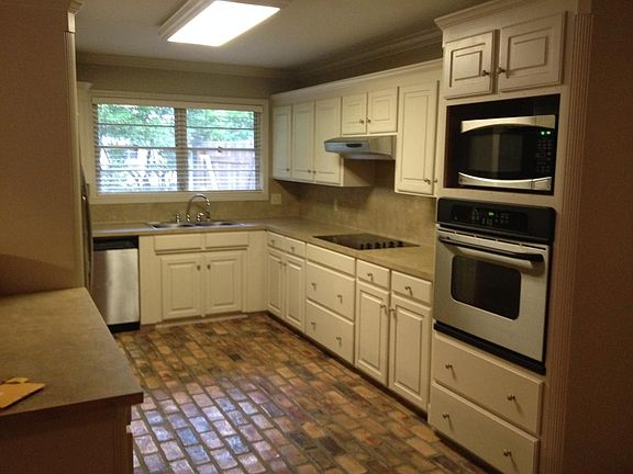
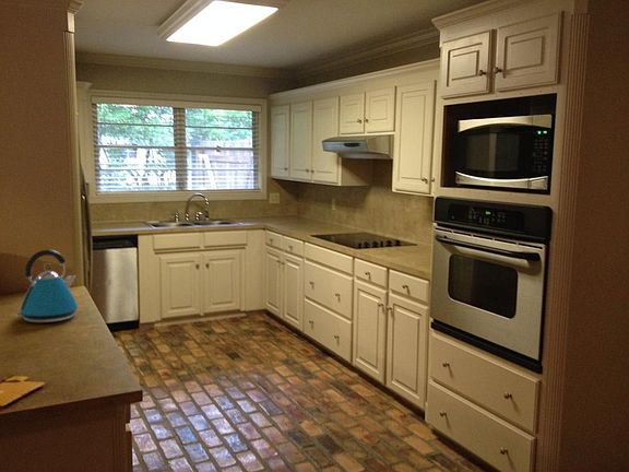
+ kettle (46, 283)
